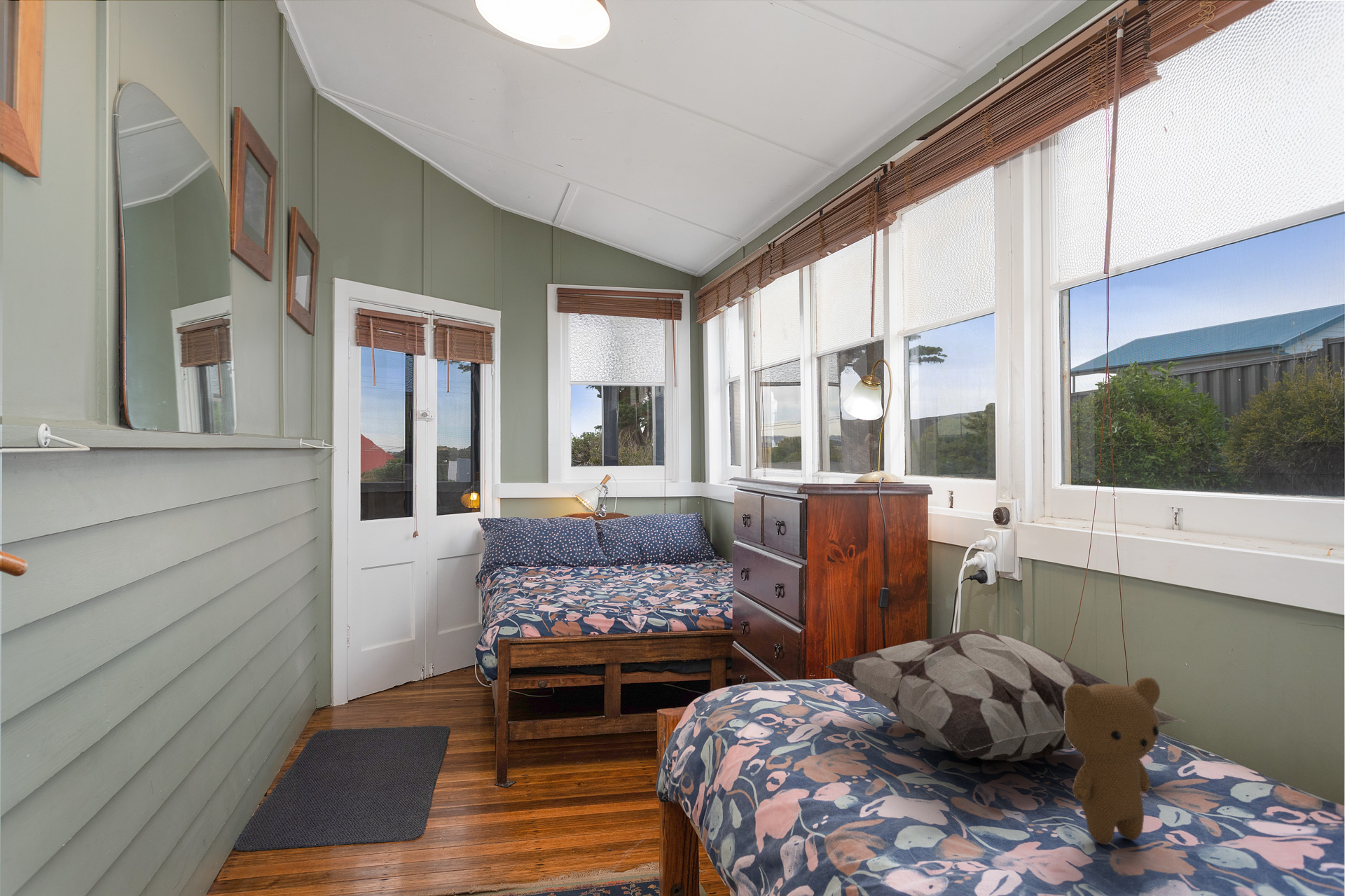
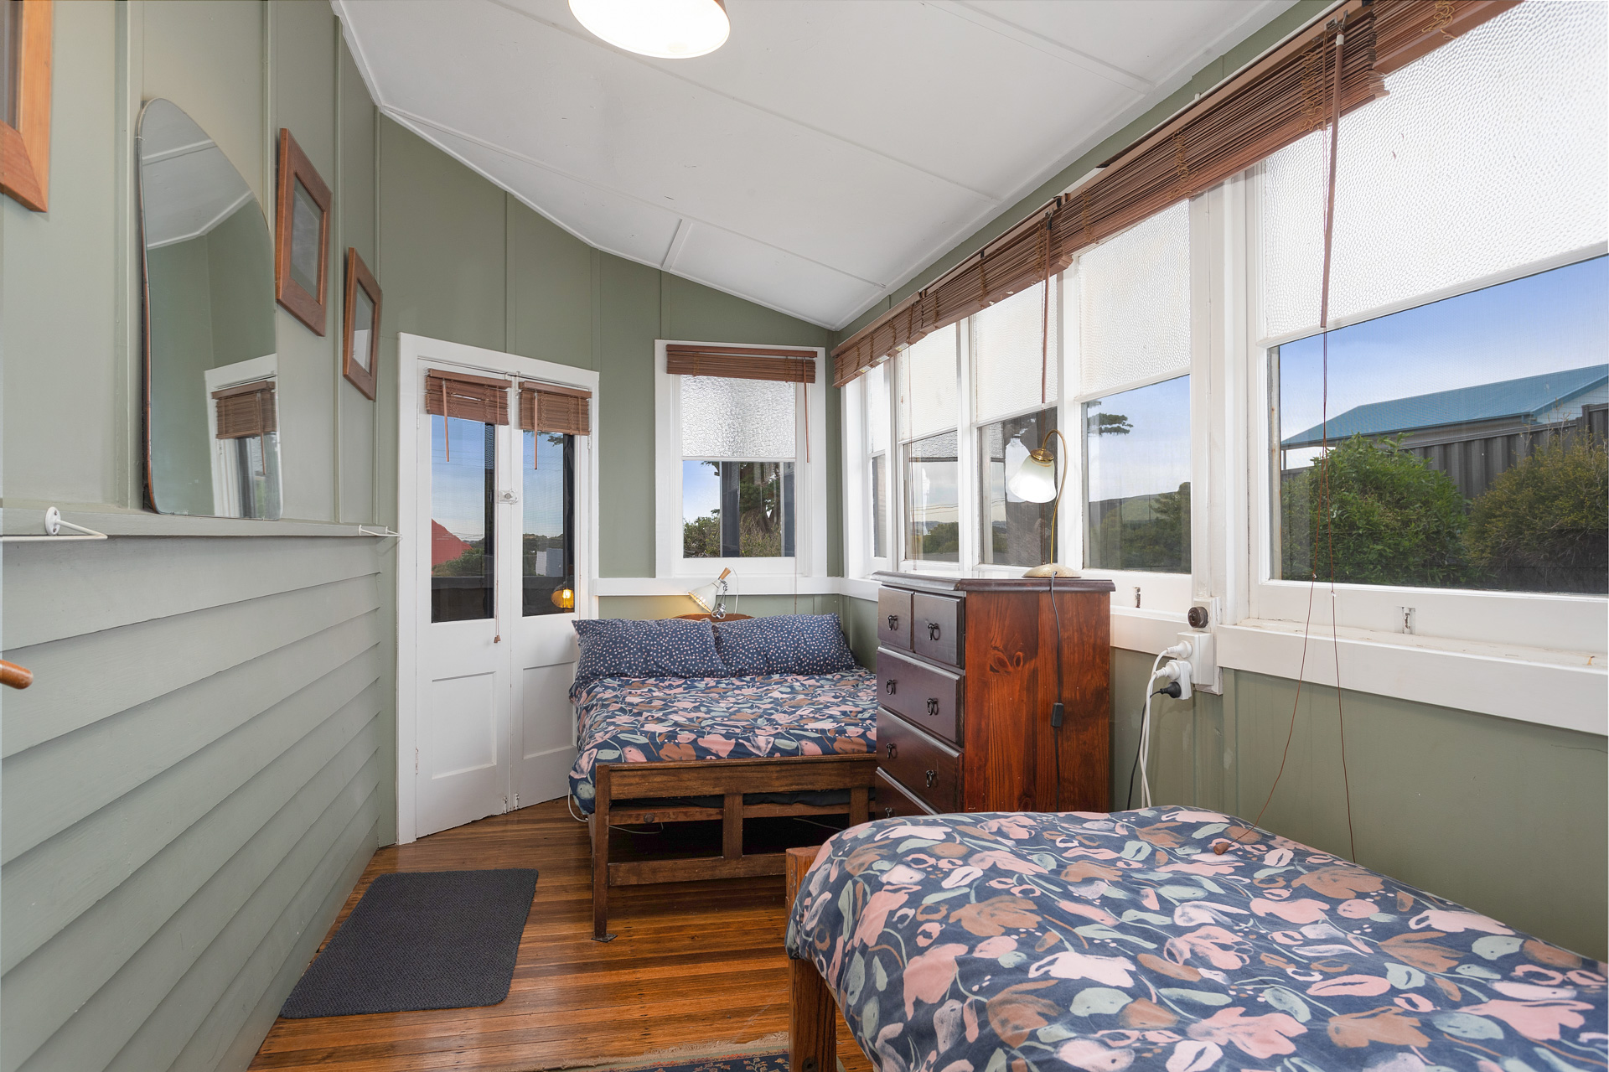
- decorative pillow (983, 689)
- teddy bear (1113, 760)
